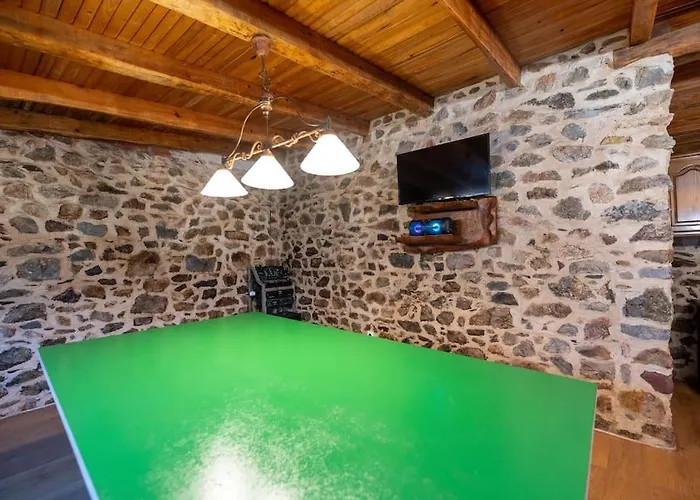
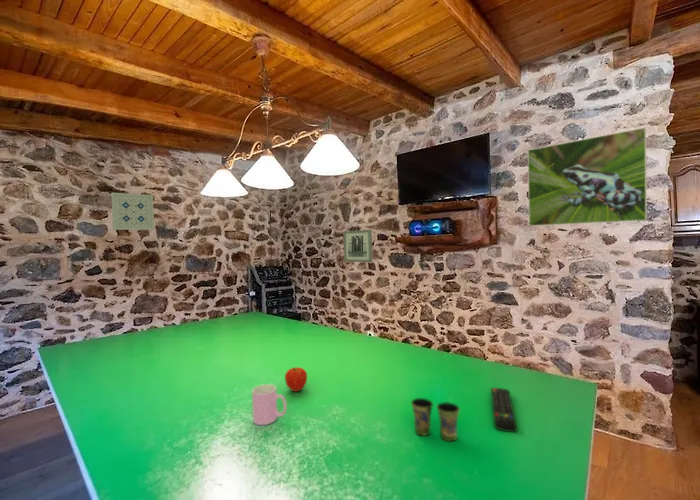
+ remote control (502, 407)
+ cup (269, 404)
+ fruit (296, 378)
+ cup (439, 419)
+ wall art (357, 246)
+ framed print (581, 181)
+ wall art (133, 211)
